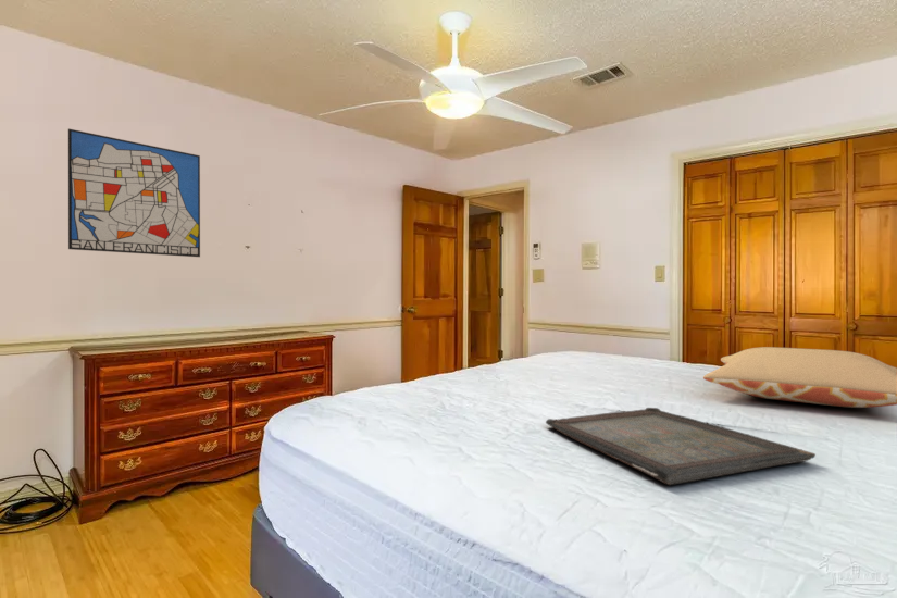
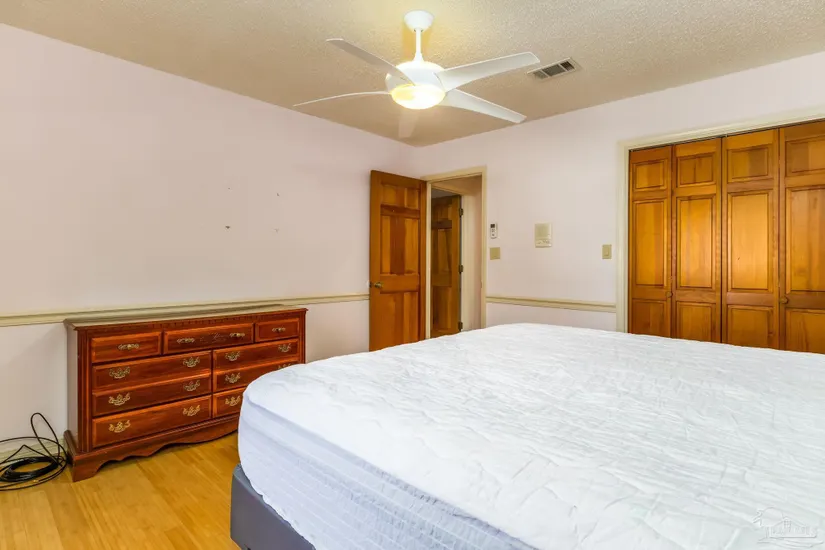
- pillow (803, 374)
- wall art (139, 198)
- serving tray (662, 437)
